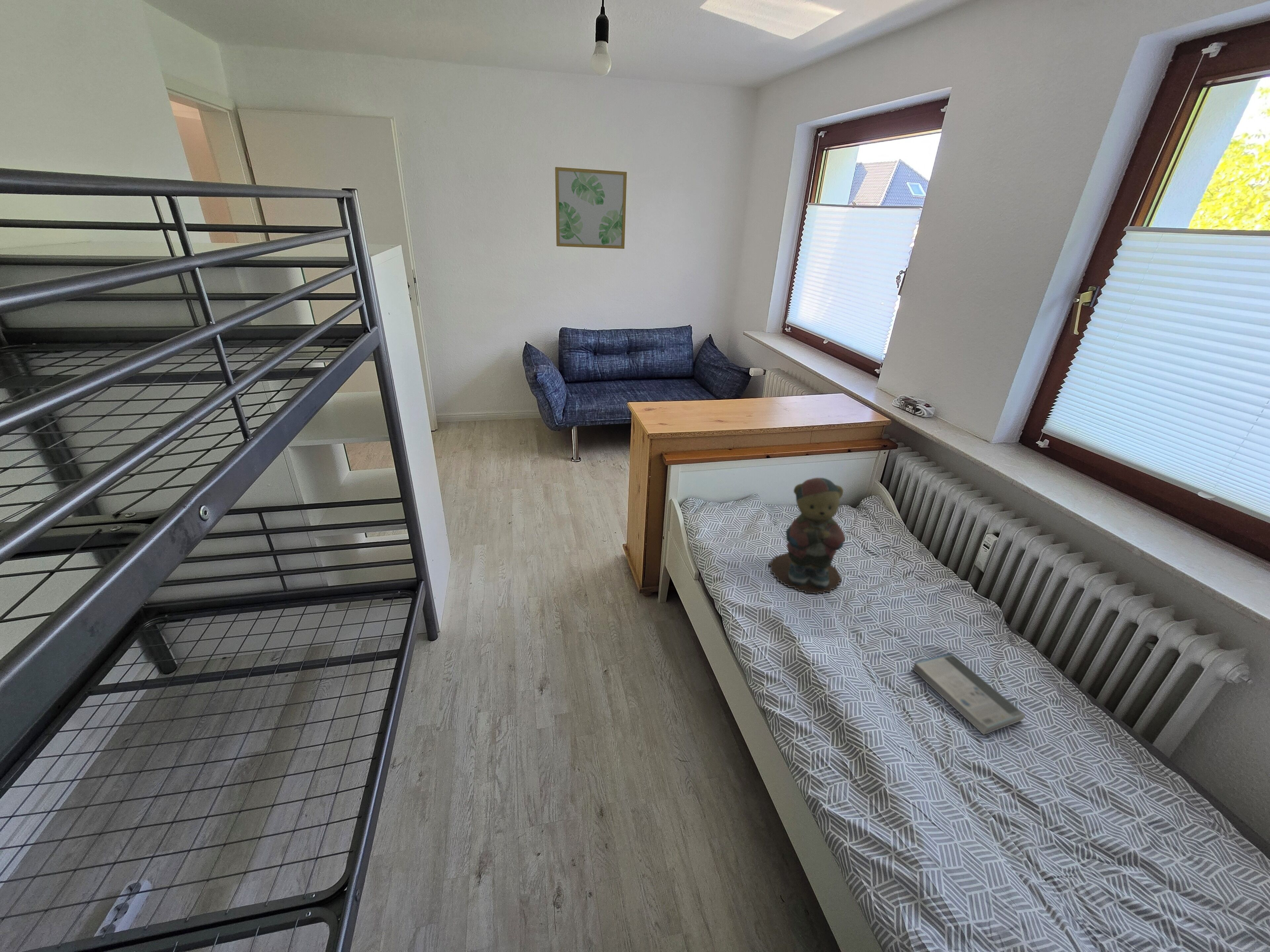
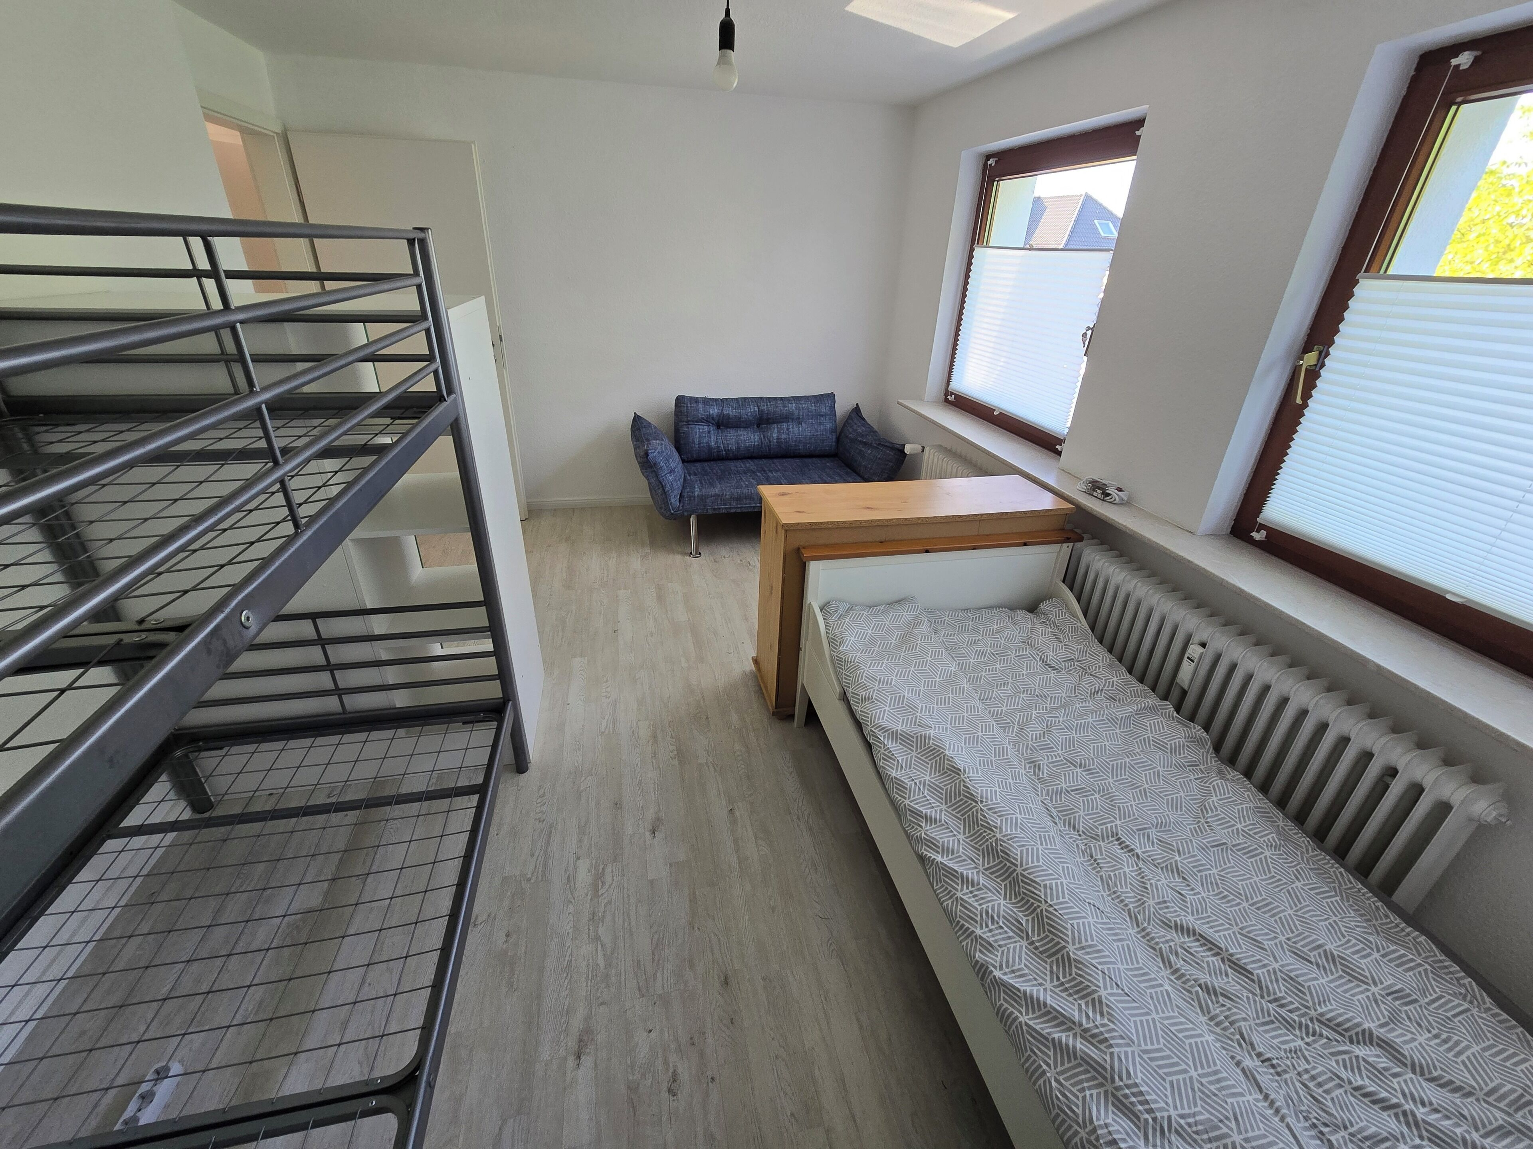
- wall art (591, 210)
- teddy bear (813, 530)
- book (966, 690)
